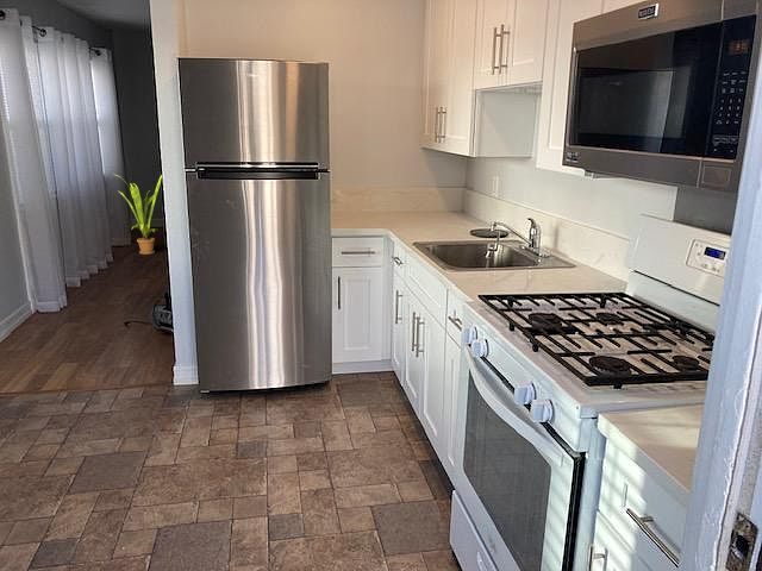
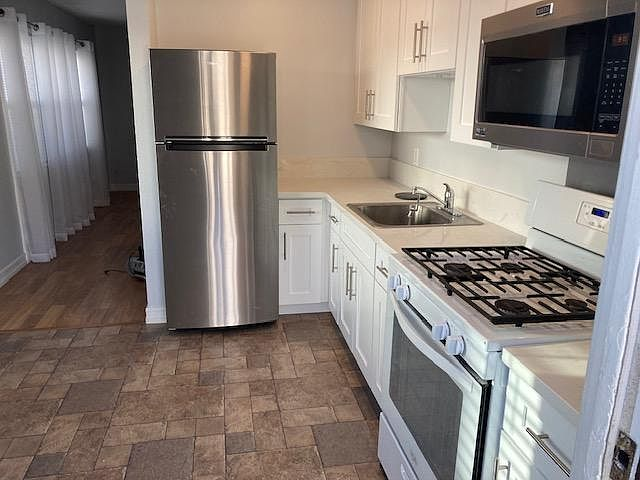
- house plant (139, 214)
